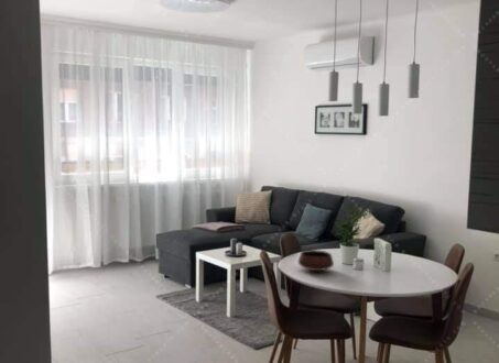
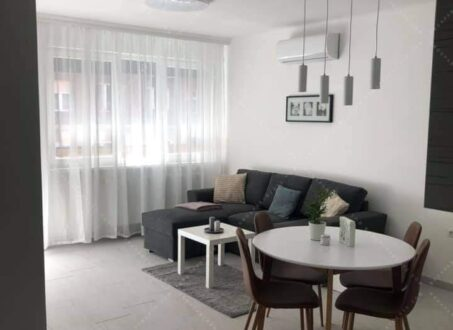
- bowl (315, 261)
